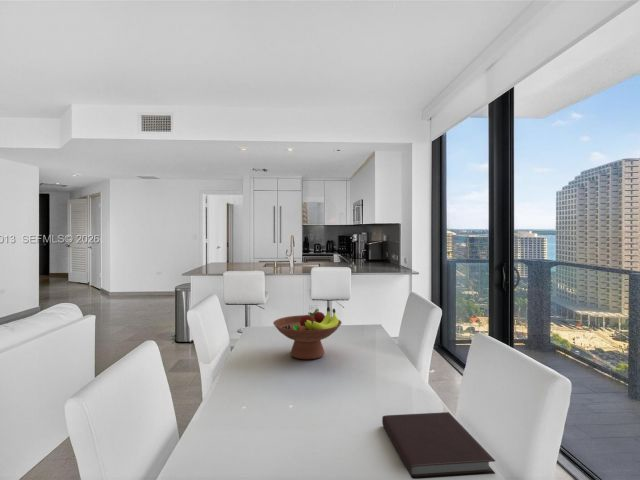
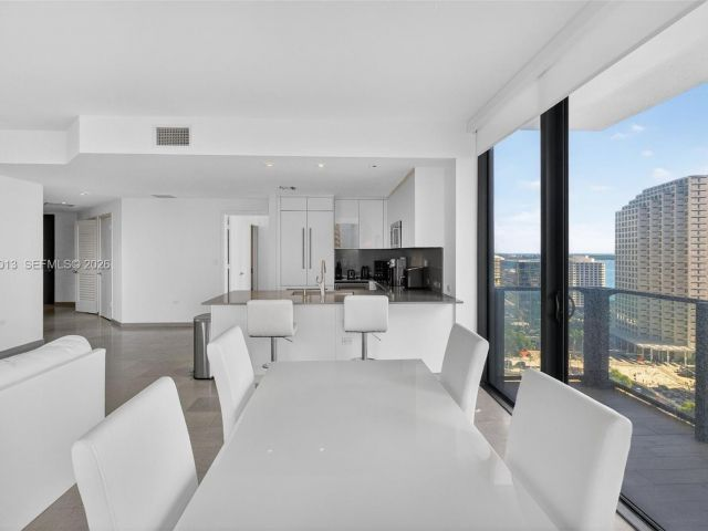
- notebook (432, 441)
- fruit bowl (307, 332)
